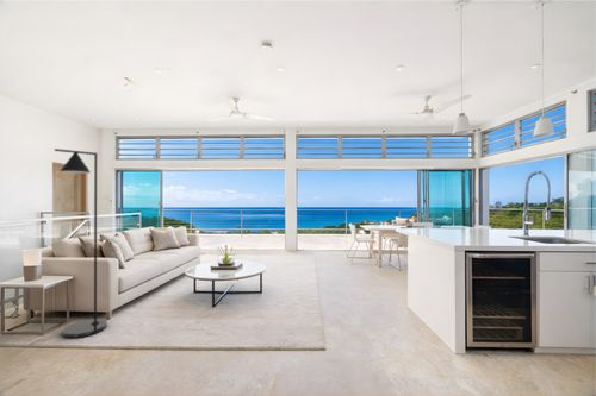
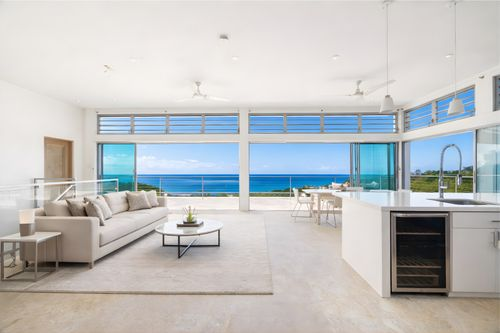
- floor lamp (94, 240)
